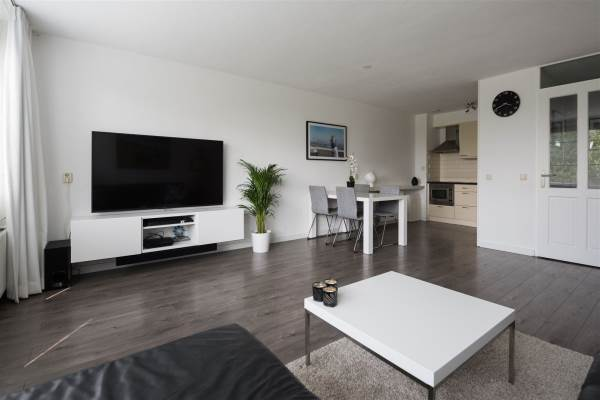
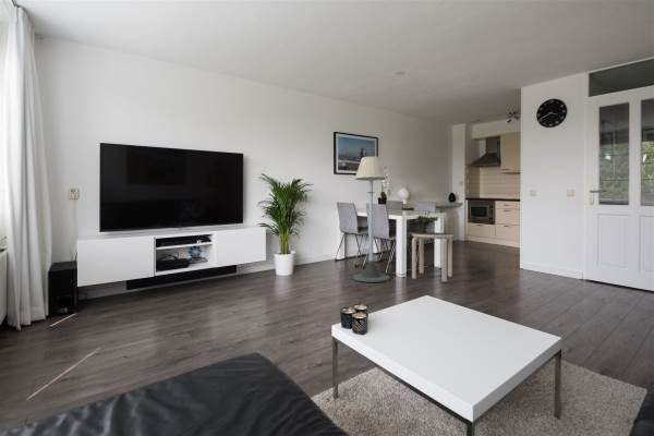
+ potted plant (426, 221)
+ side table (423, 258)
+ floor lamp (371, 218)
